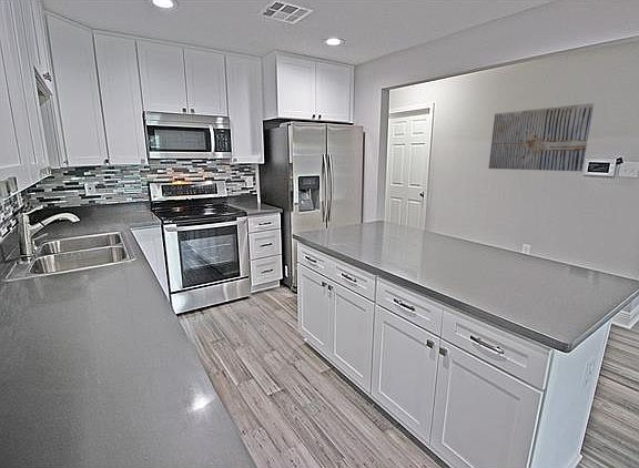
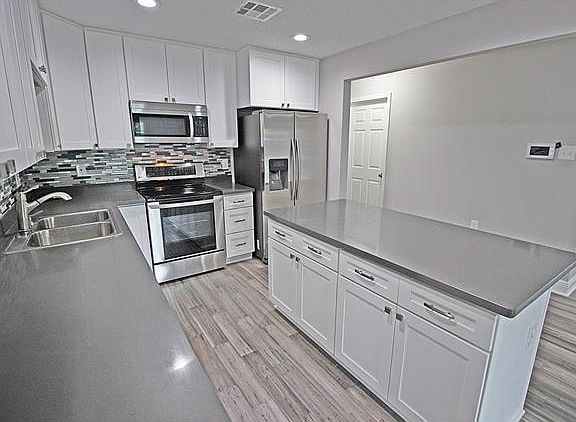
- wall art (535, 140)
